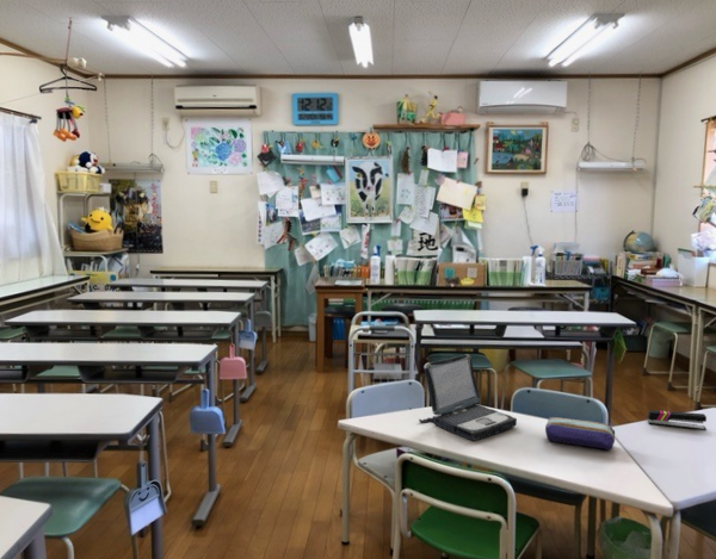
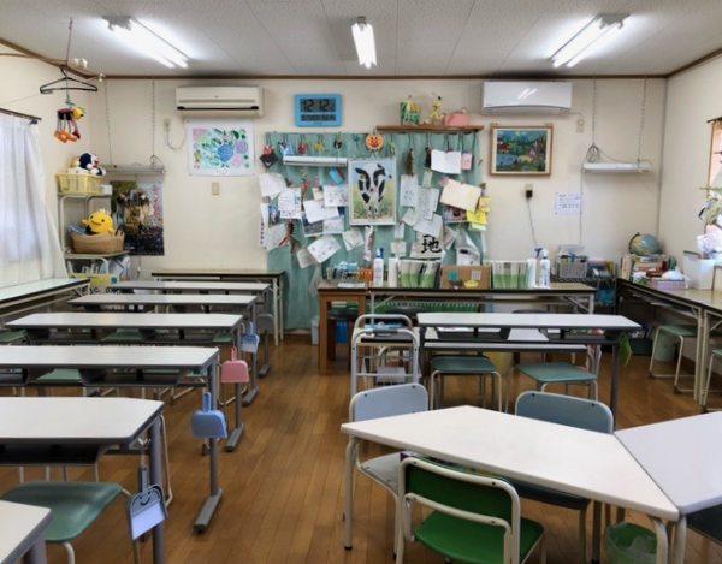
- stapler (675, 418)
- laptop (468, 393)
- pencil case (579, 433)
